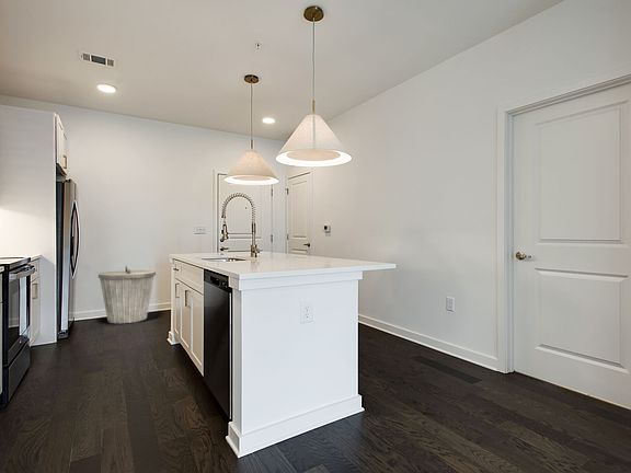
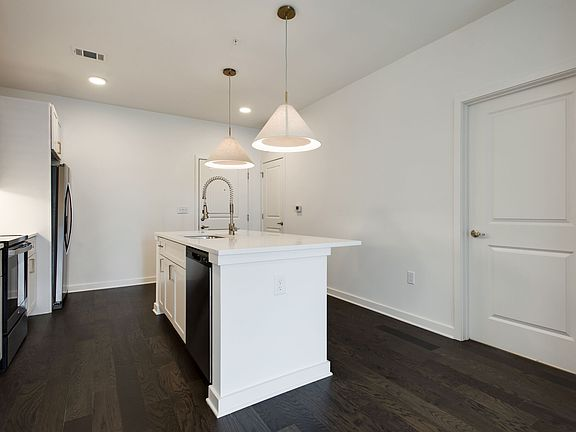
- trash can (127, 292)
